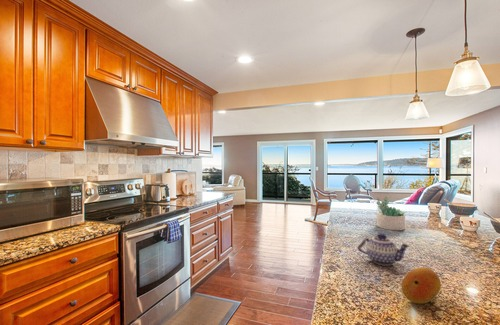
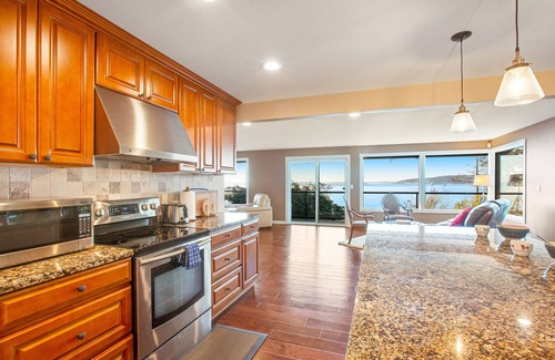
- teapot (382, 247)
- fruit (422, 283)
- succulent plant (391, 211)
